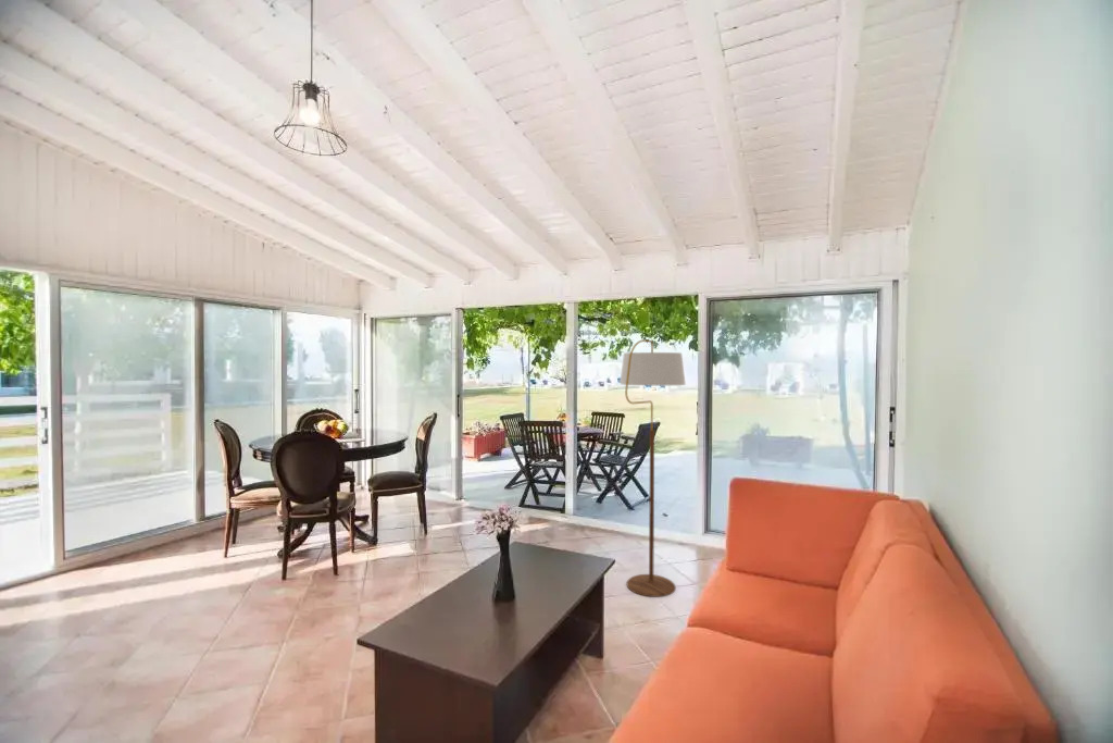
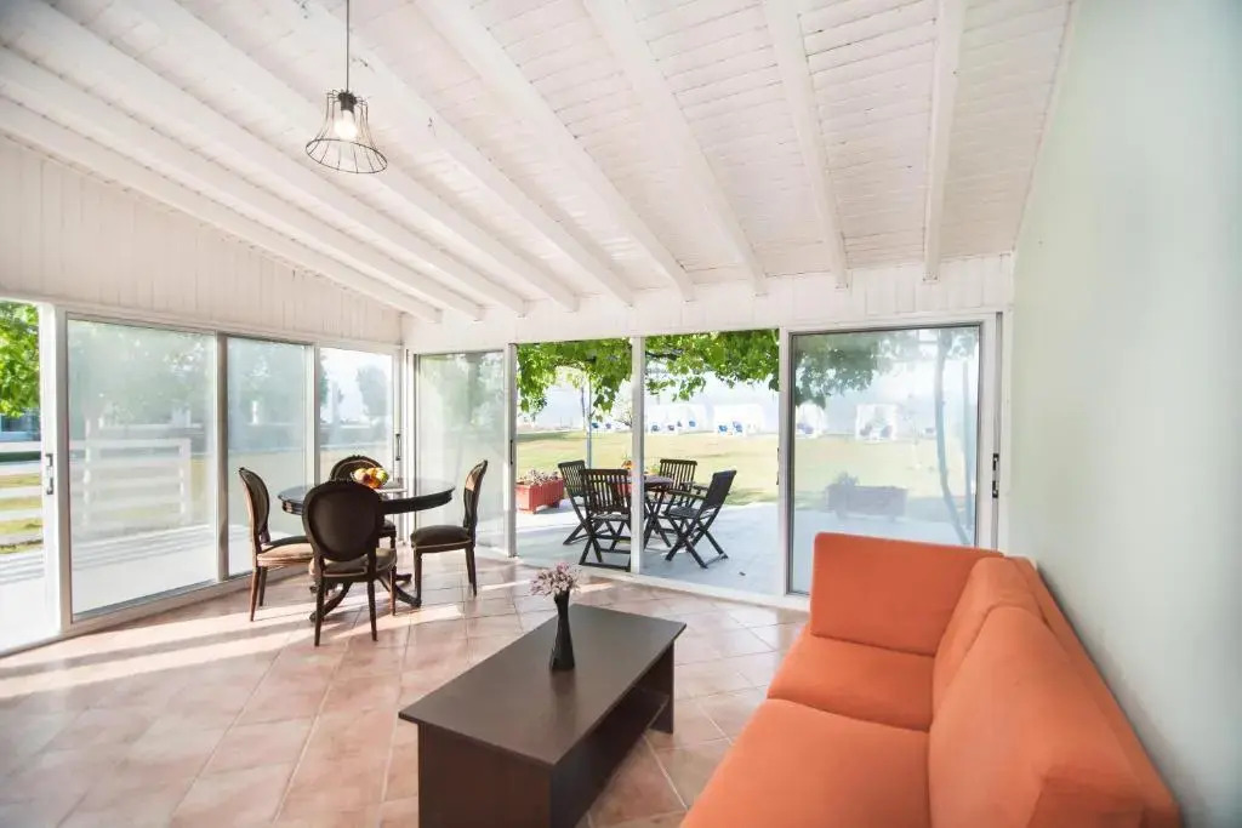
- floor lamp (650, 463)
